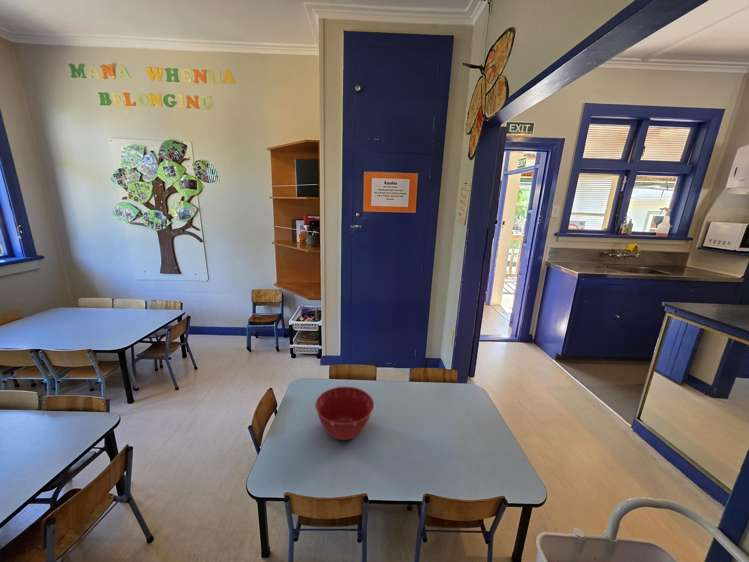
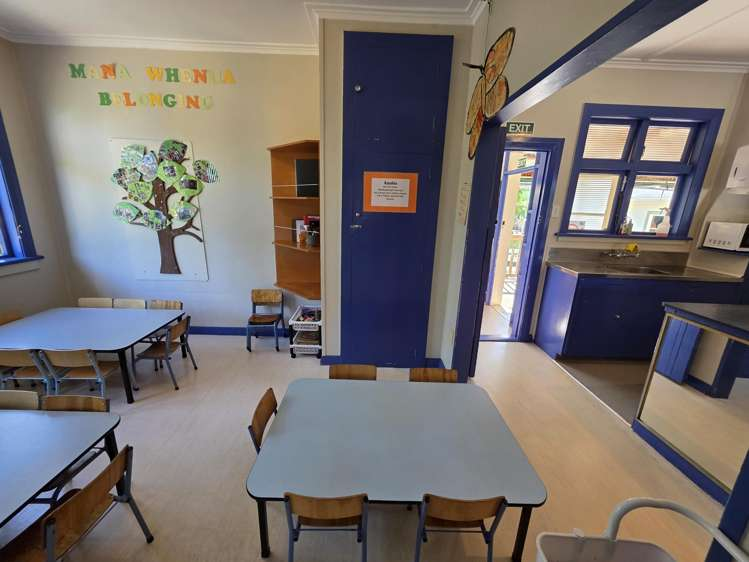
- mixing bowl (344, 416)
